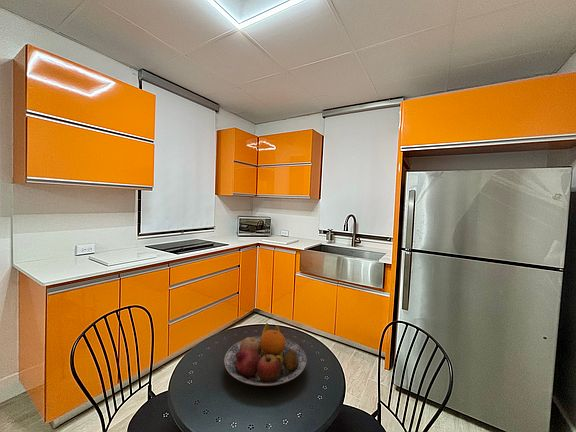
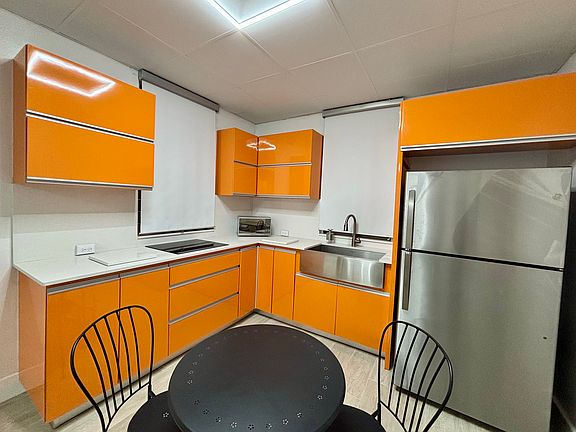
- fruit bowl (266, 353)
